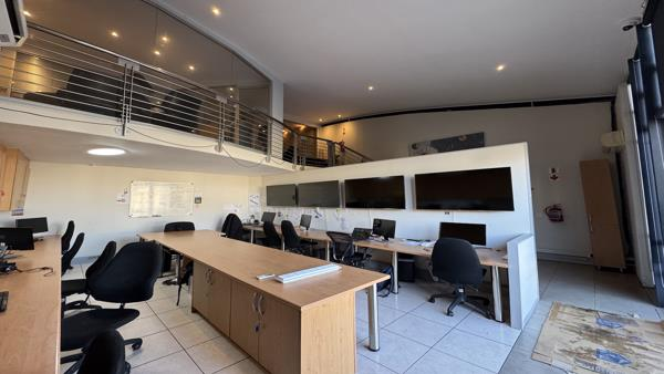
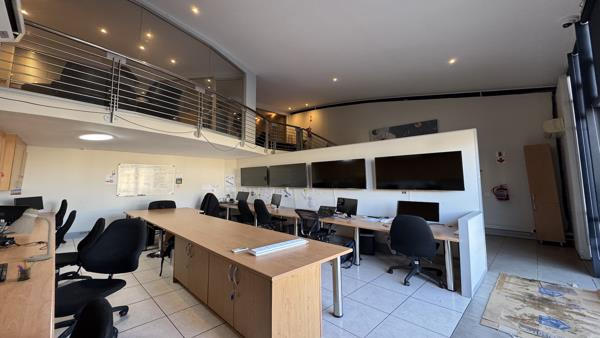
+ desk lamp (30, 233)
+ pen holder (26, 270)
